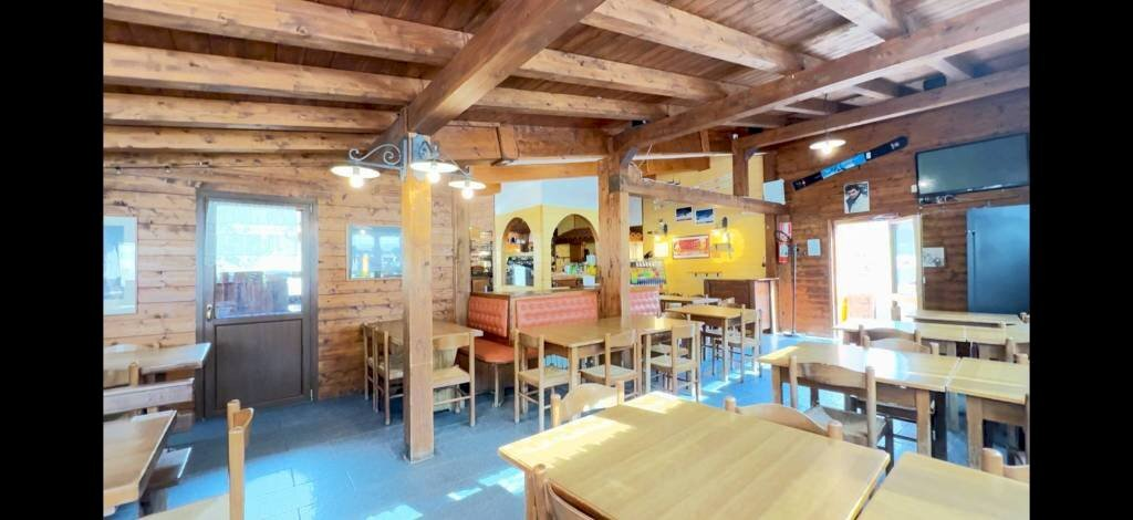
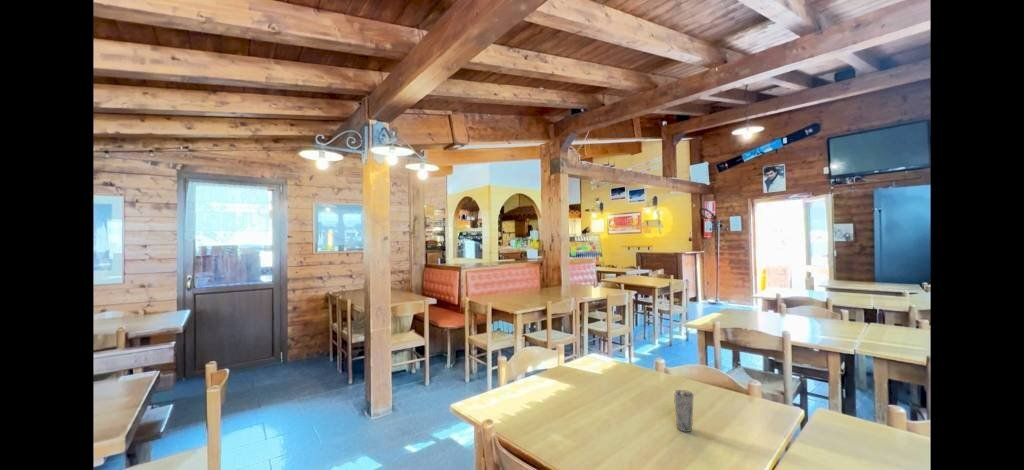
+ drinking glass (684, 410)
